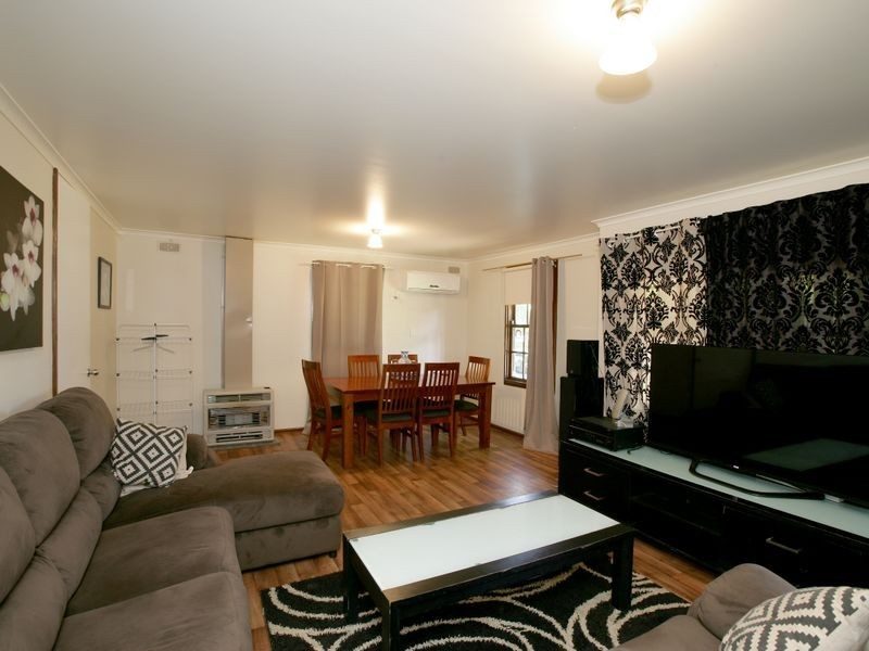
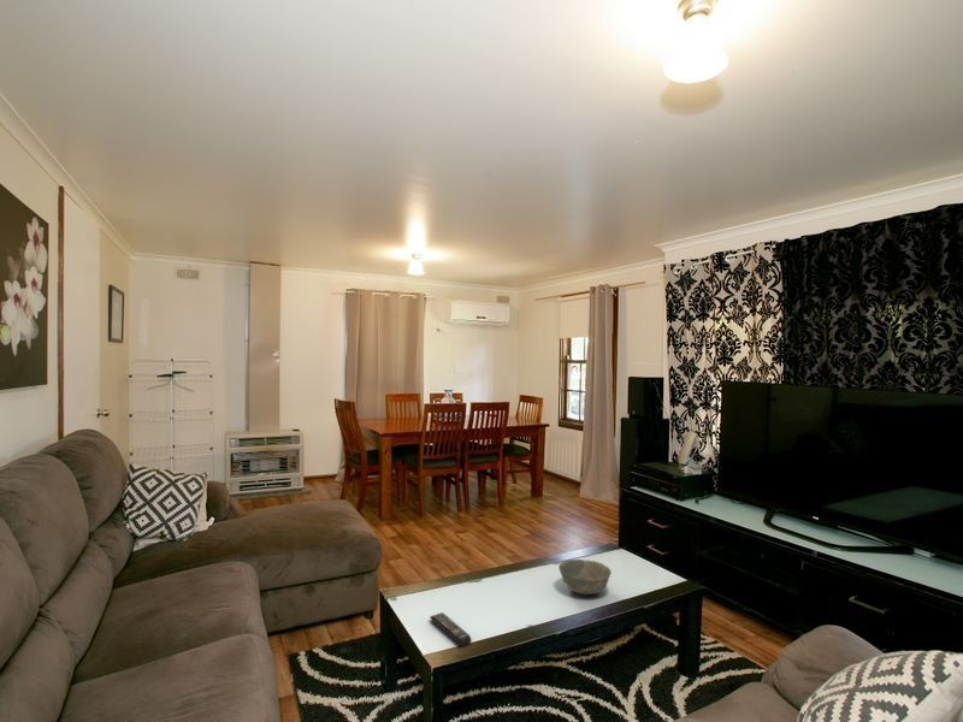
+ remote control (449, 627)
+ bowl (584, 579)
